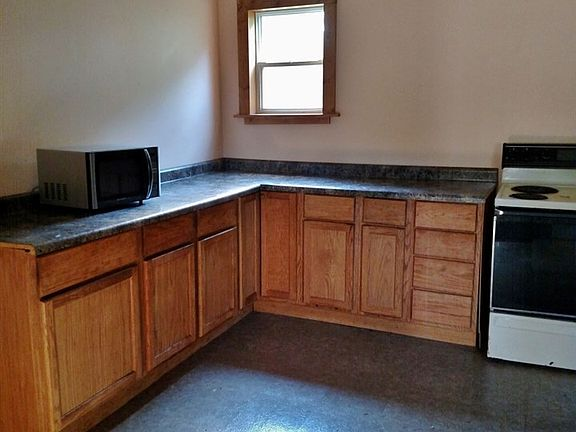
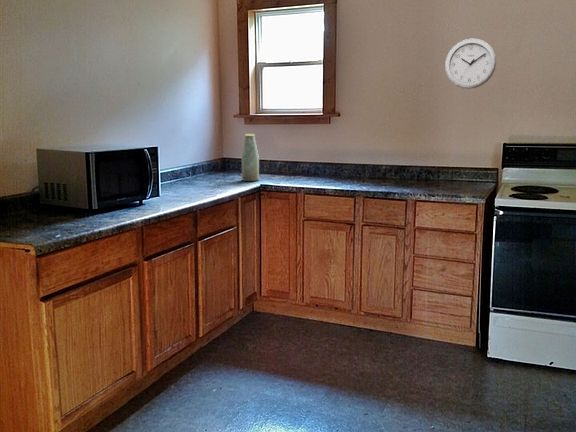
+ bottle (250, 157)
+ wall clock (470, 63)
